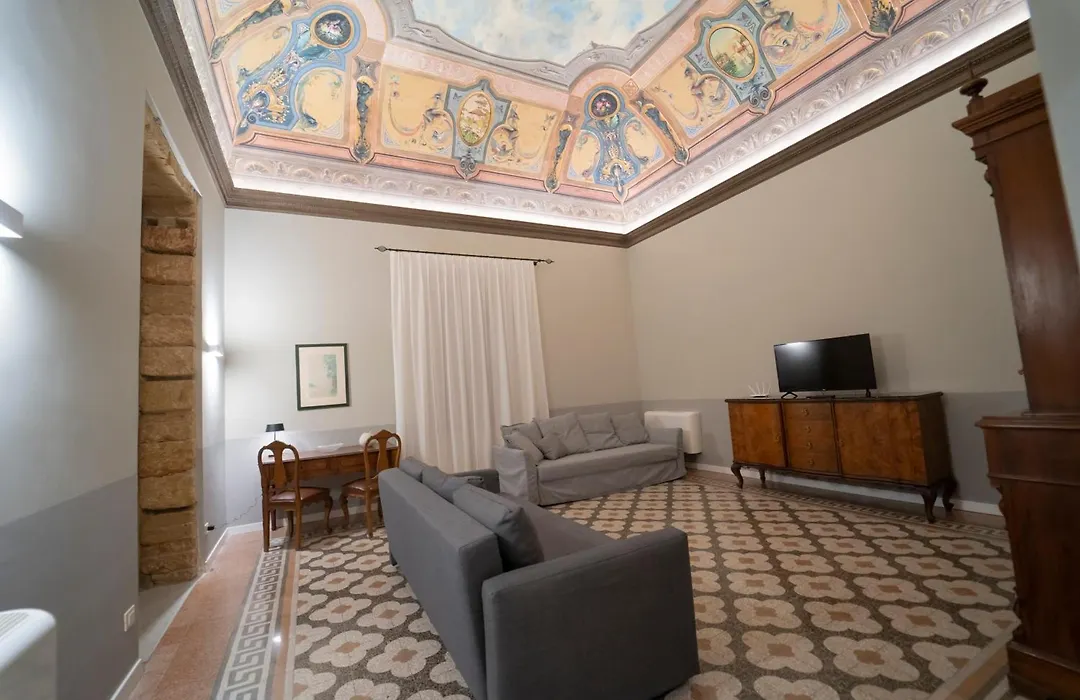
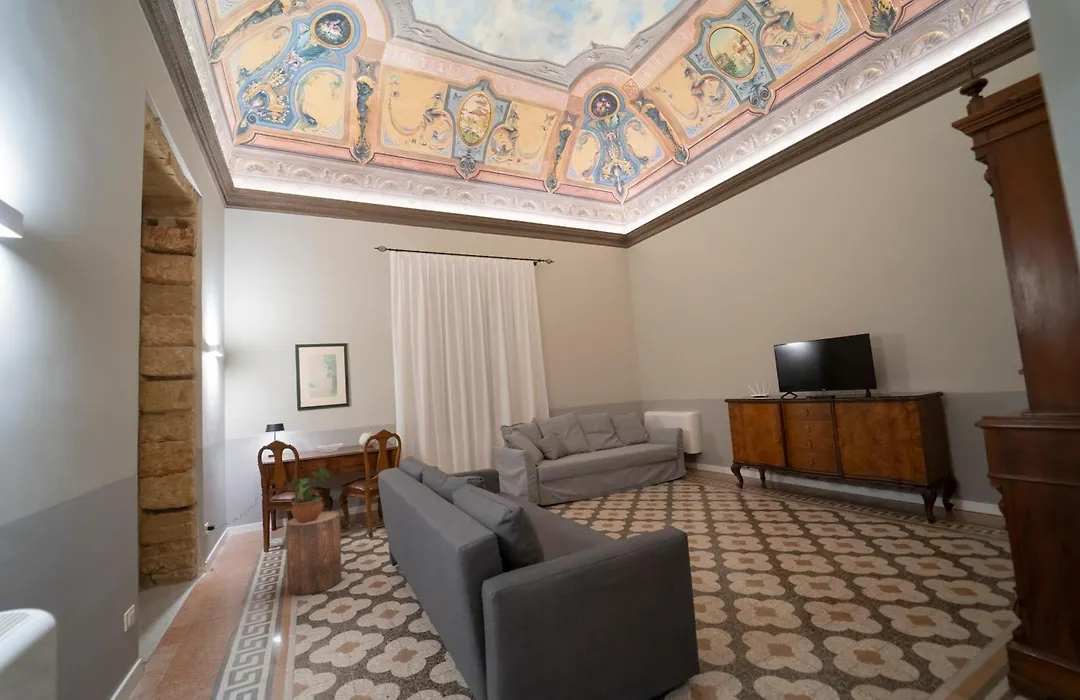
+ stool (314, 550)
+ potted plant (311, 493)
